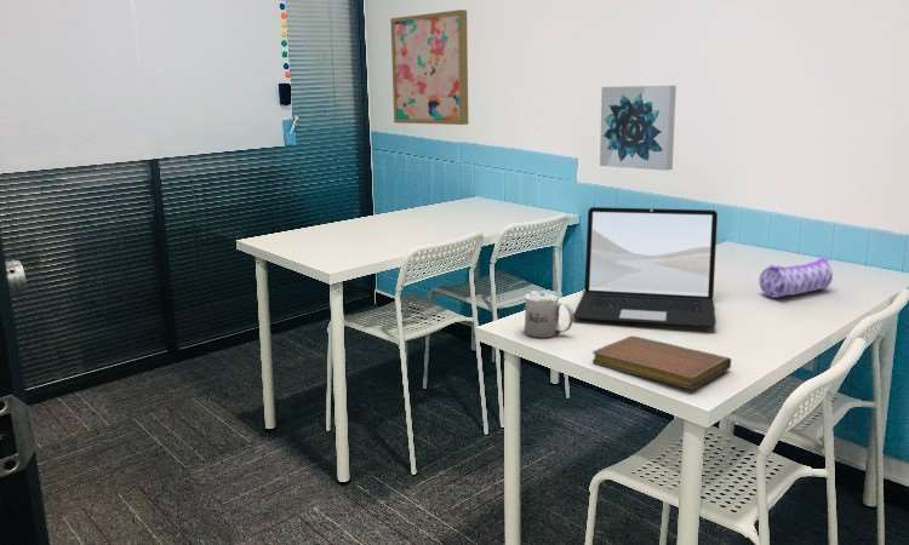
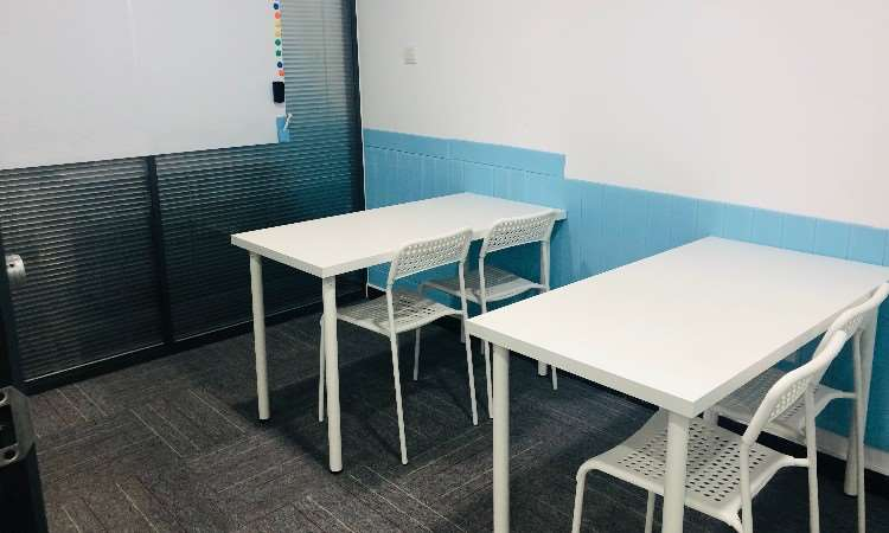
- laptop (646, 263)
- mug (547, 314)
- notebook (659, 360)
- pencil case (795, 276)
- wall art (636, 127)
- wall art (428, 69)
